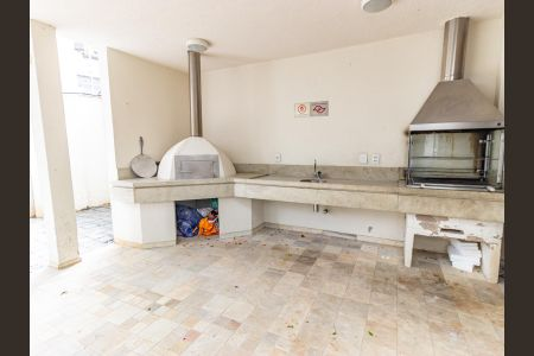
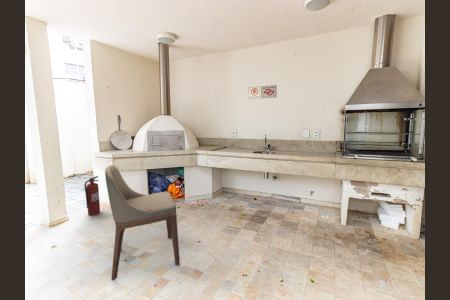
+ fire extinguisher (92, 195)
+ chair (143, 211)
